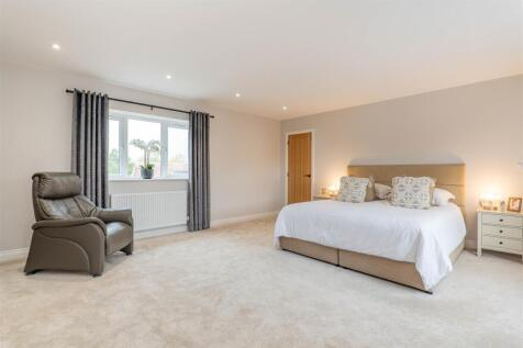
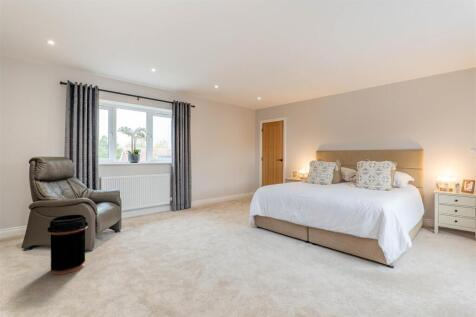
+ trash can (68, 242)
